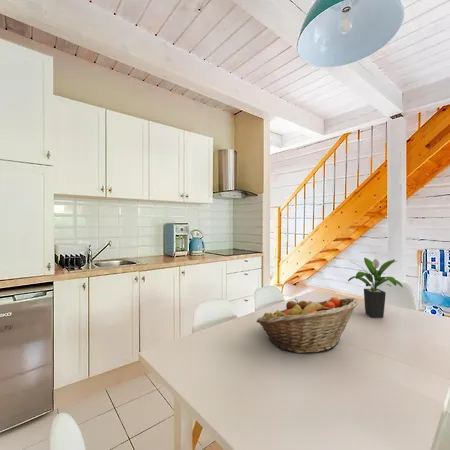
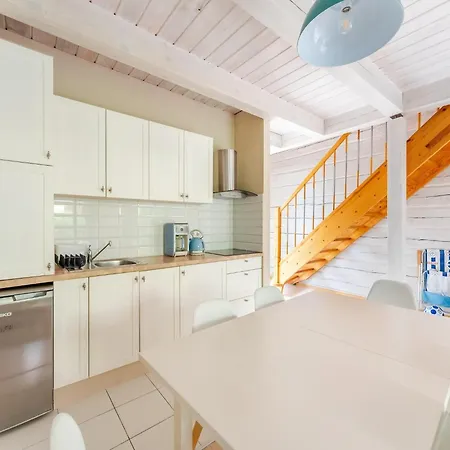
- potted plant (373, 286)
- fruit basket (307, 318)
